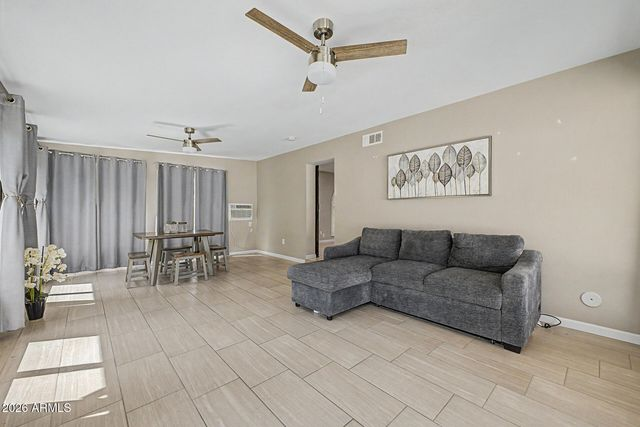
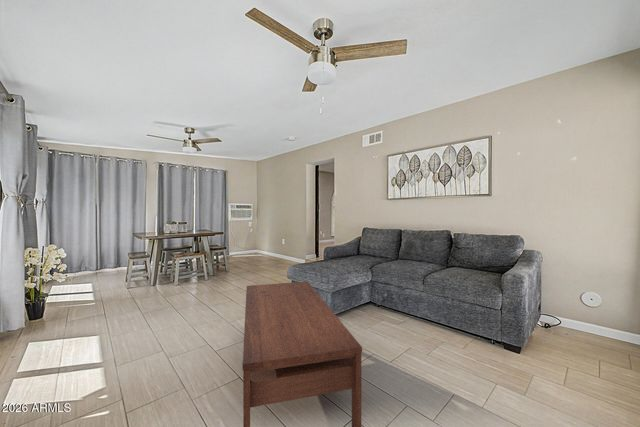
+ coffee table (287, 338)
